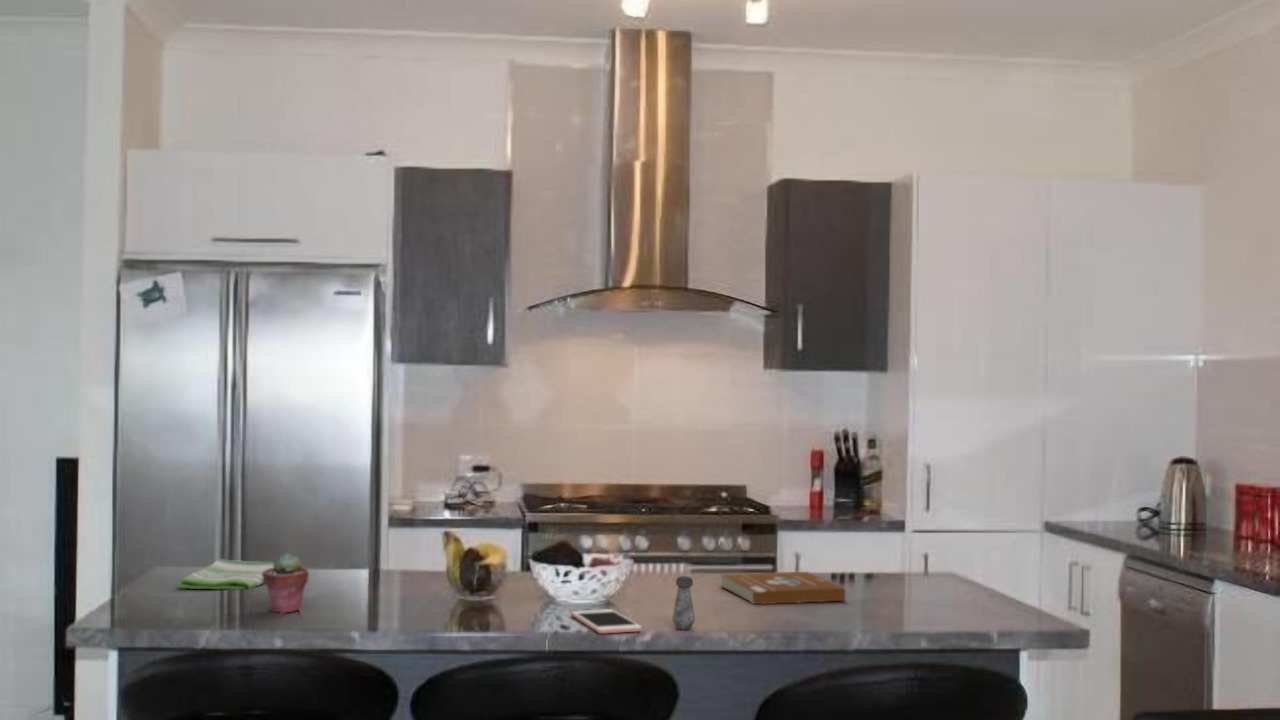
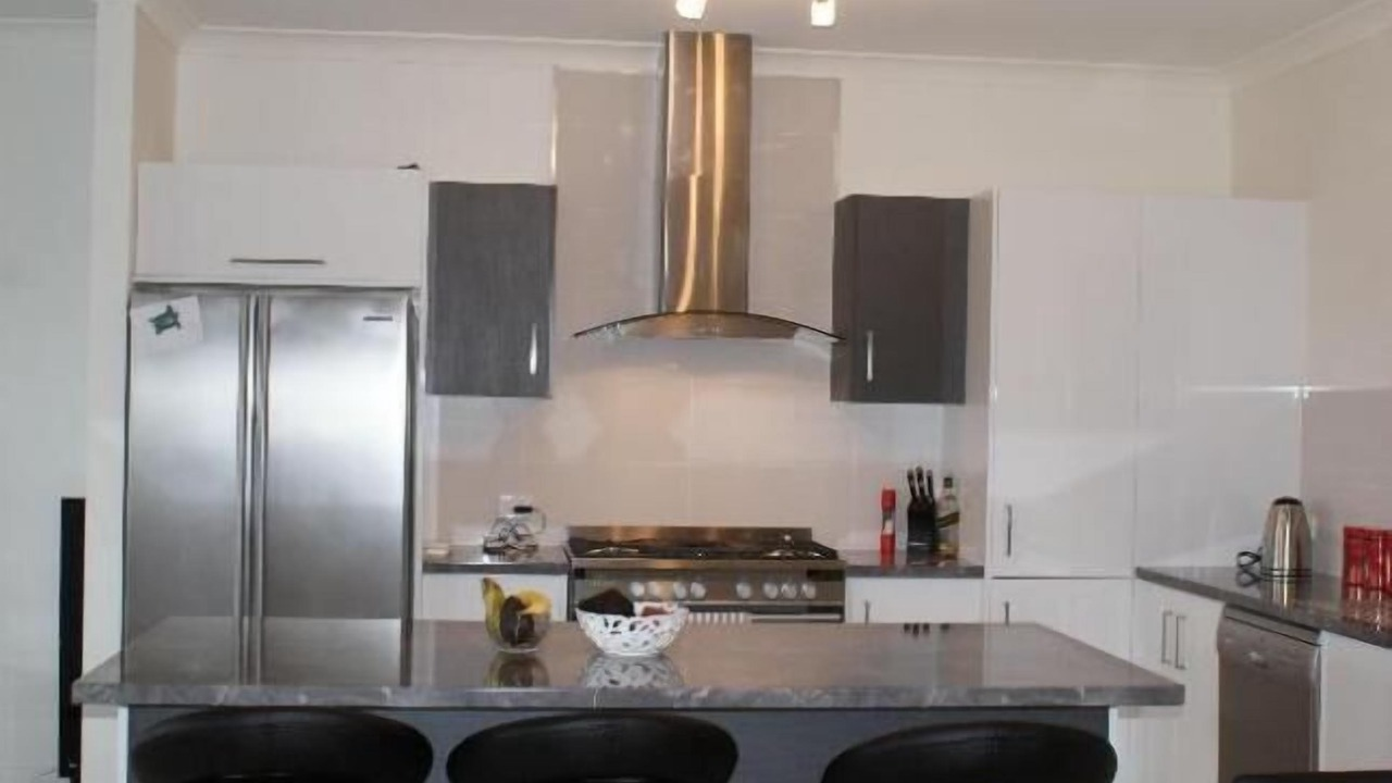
- cell phone (605, 621)
- dish towel (232, 573)
- book (781, 587)
- salt shaker (683, 602)
- potted succulent (285, 582)
